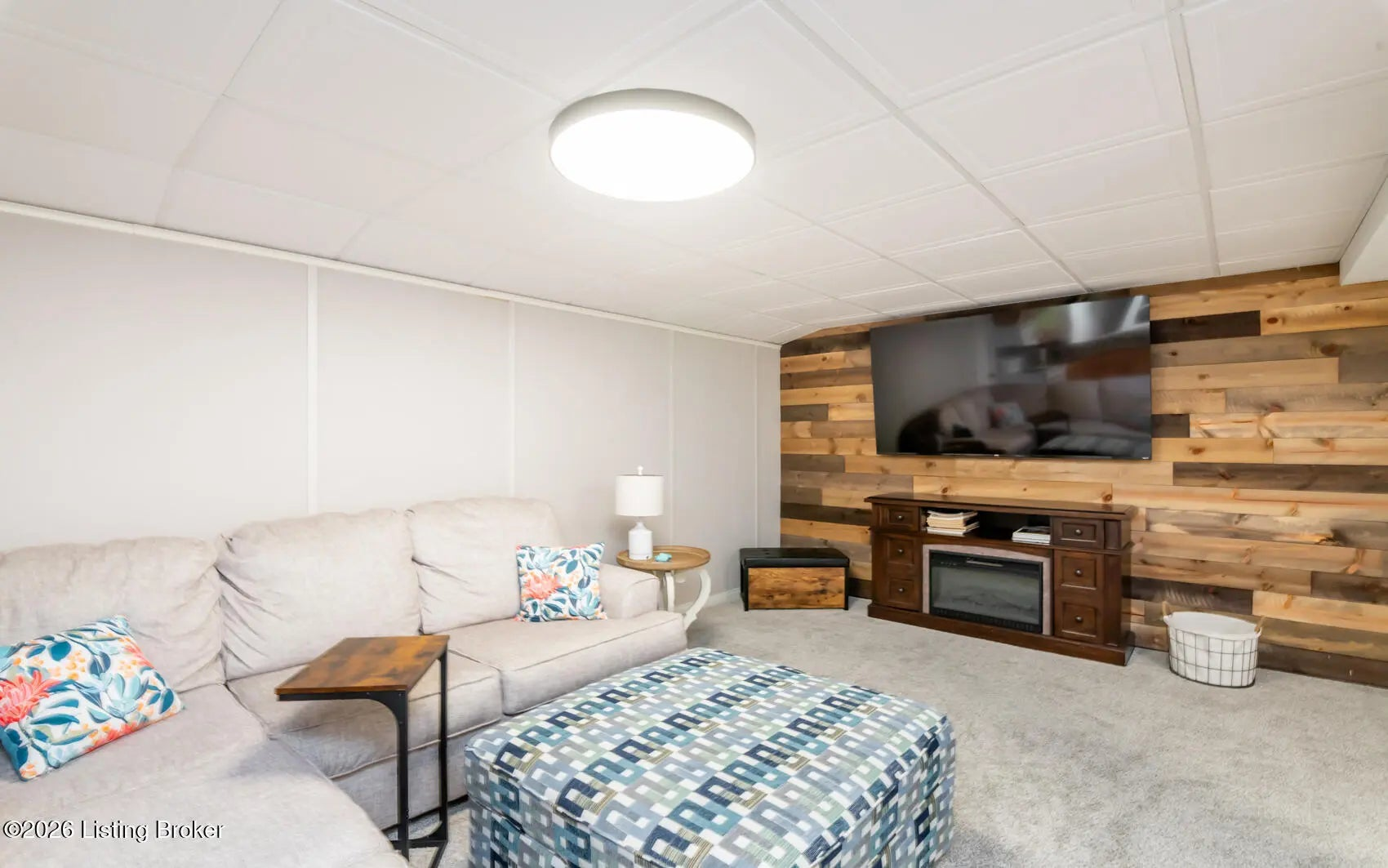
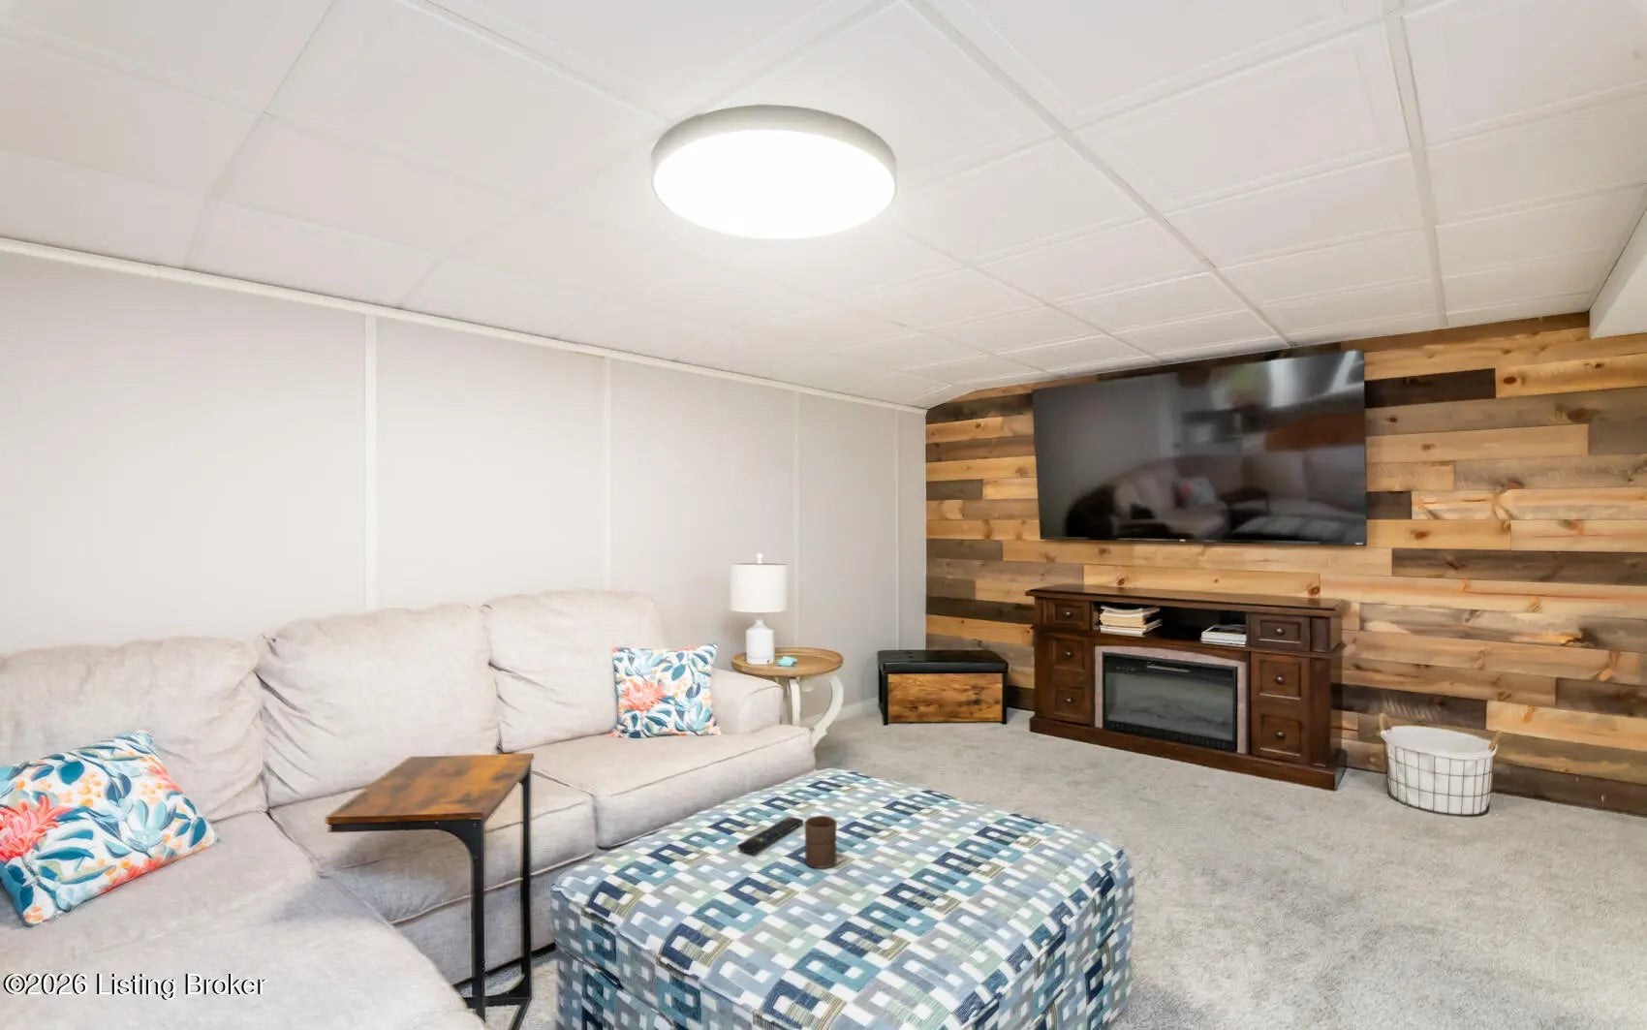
+ remote control (772, 833)
+ cup (821, 840)
